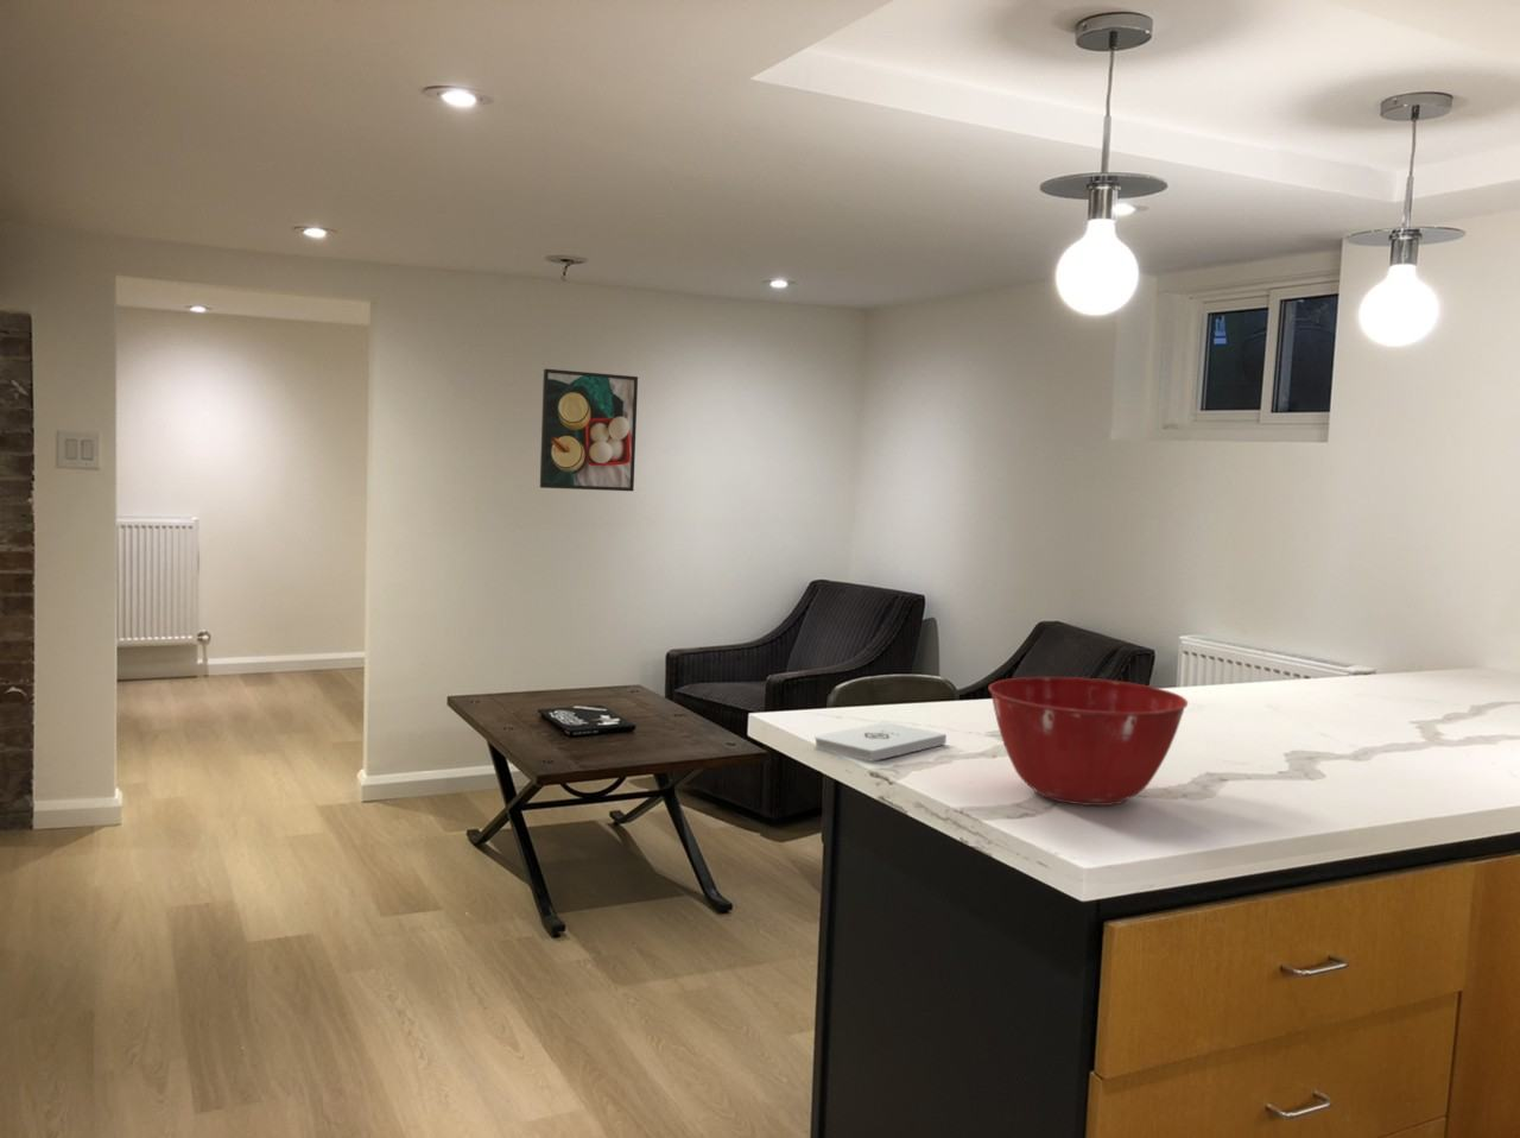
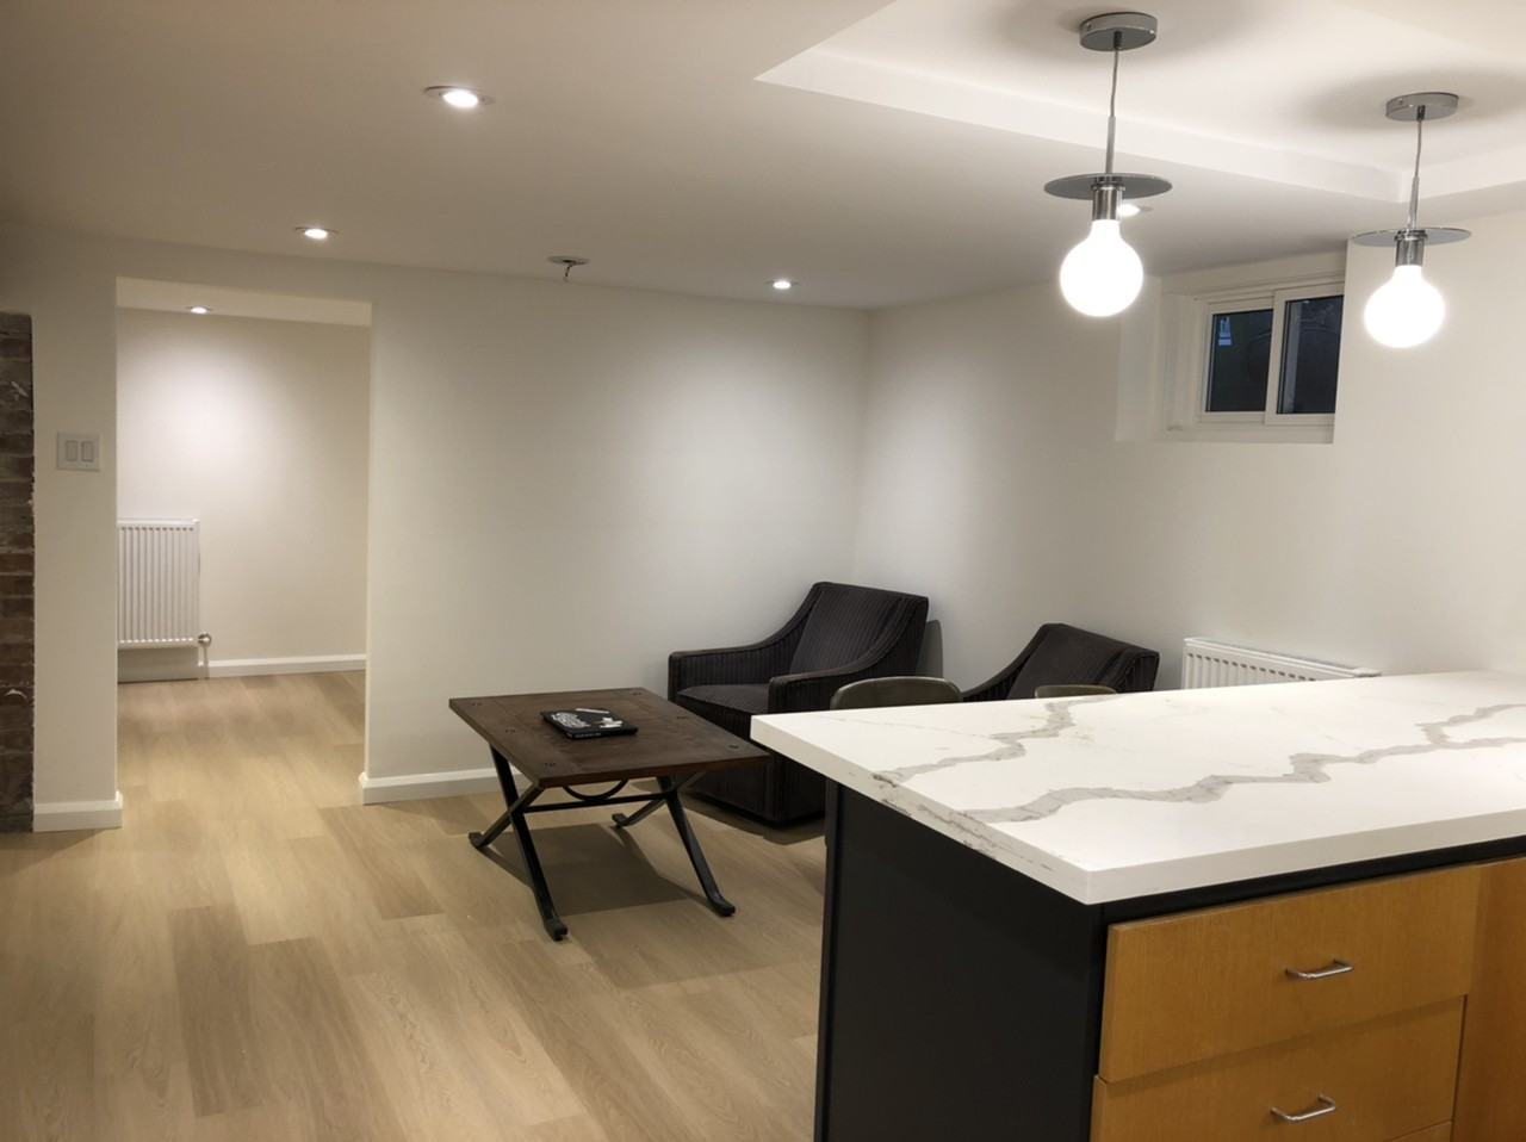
- mixing bowl (1081, 742)
- notepad (878, 740)
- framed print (589, 432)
